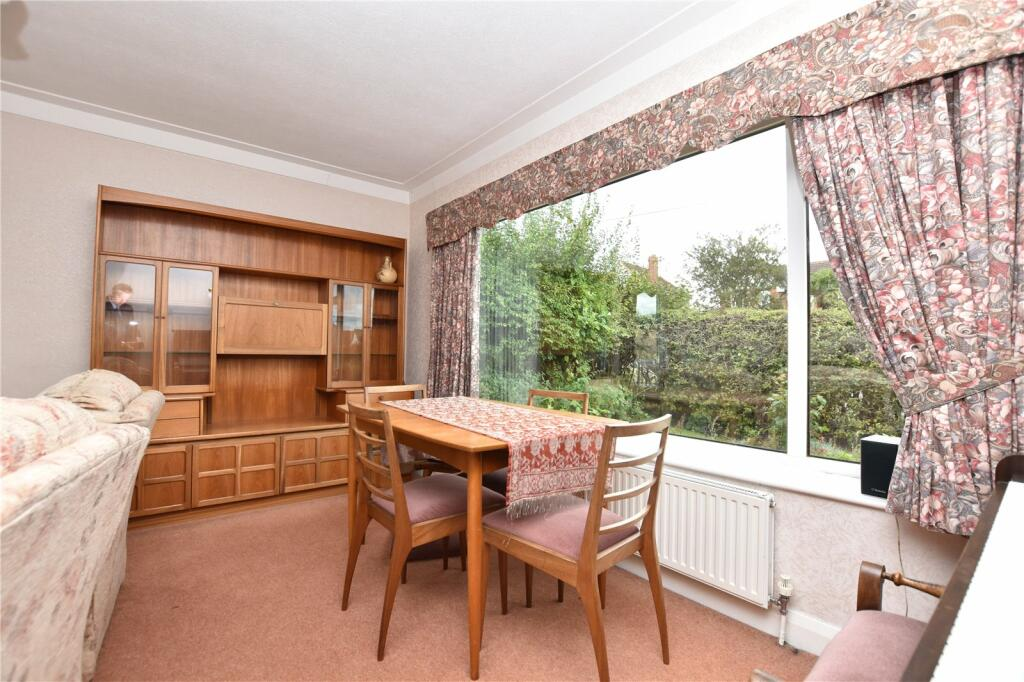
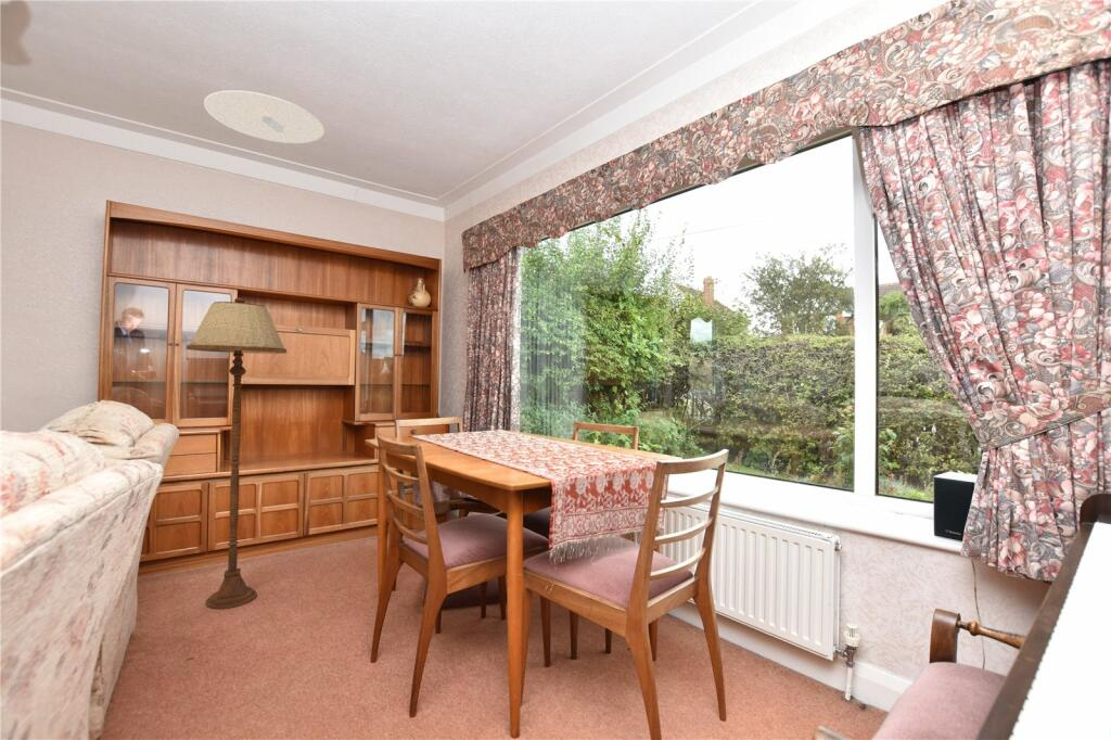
+ ceiling light (267, 114)
+ floor lamp (235, 447)
